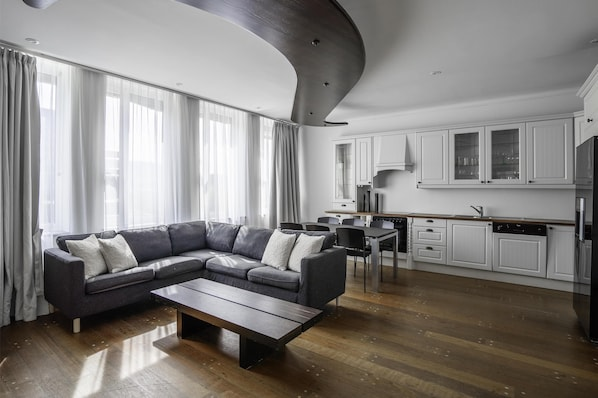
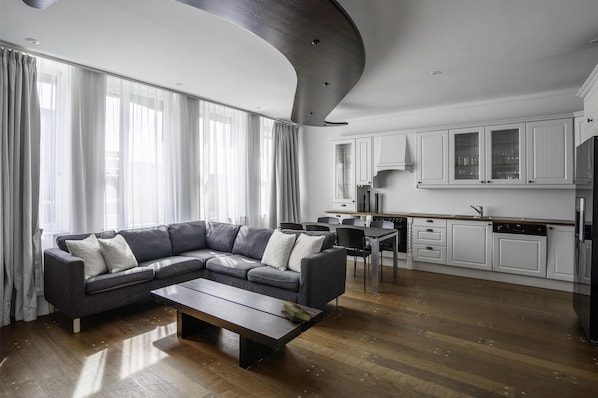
+ book (294, 307)
